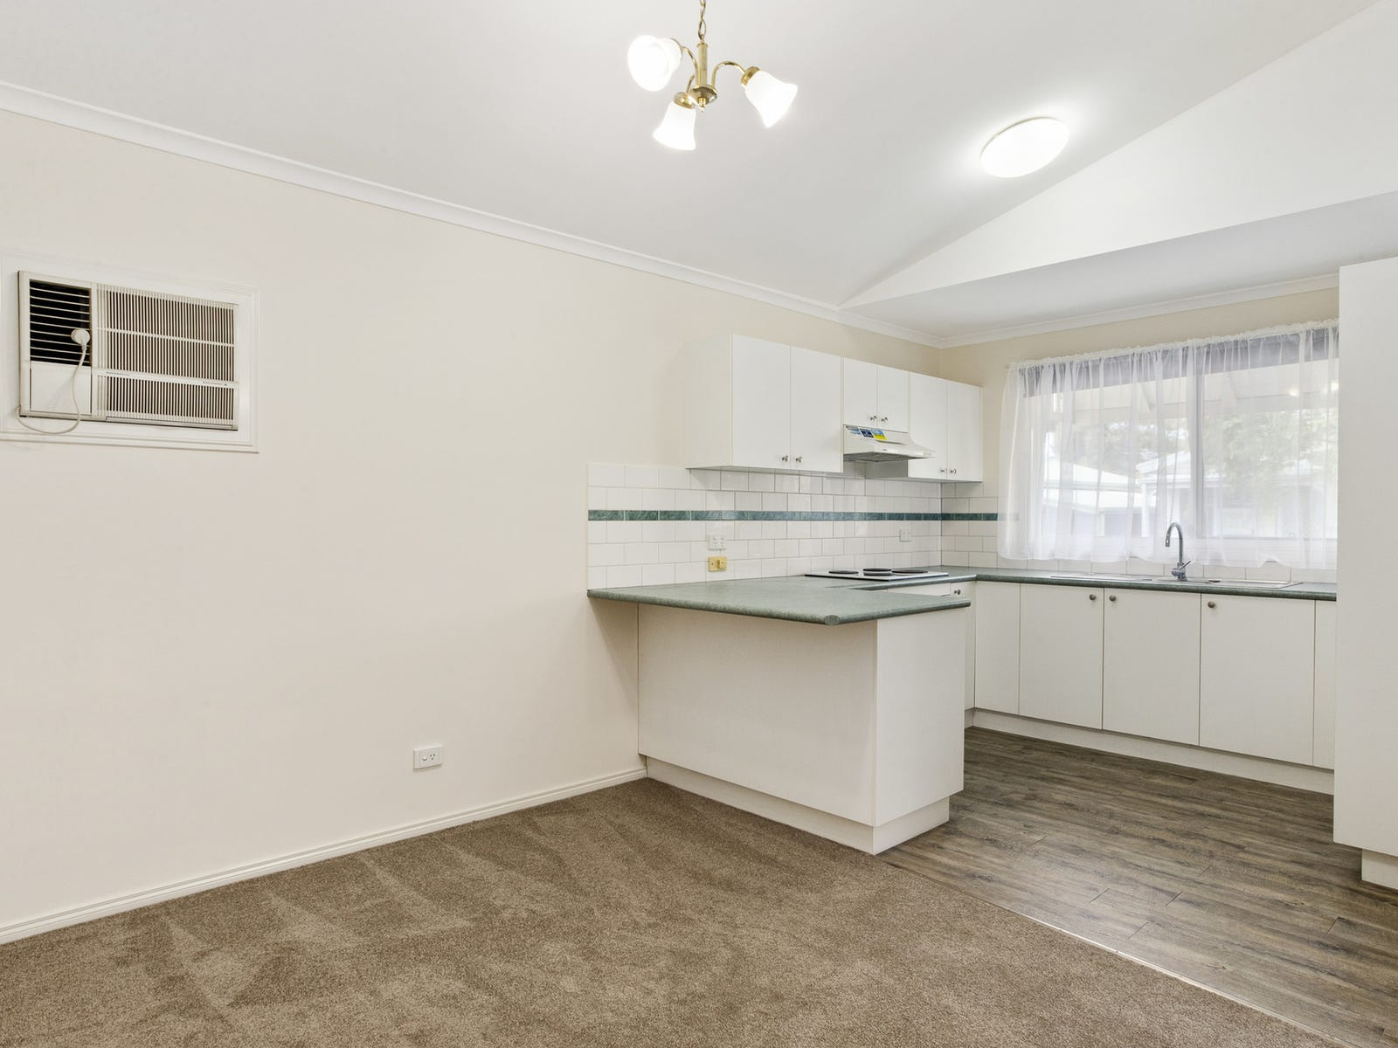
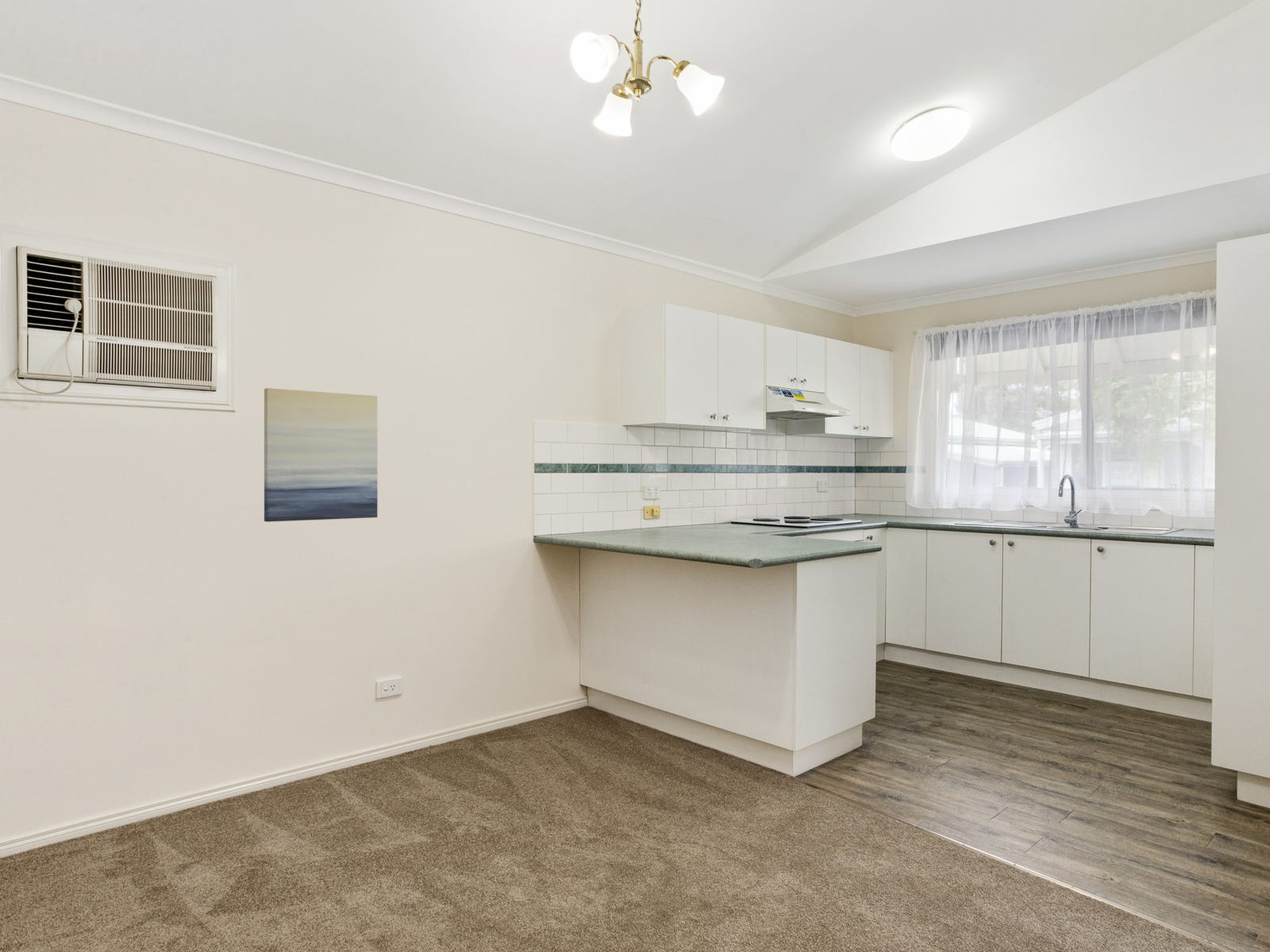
+ wall art (323, 455)
